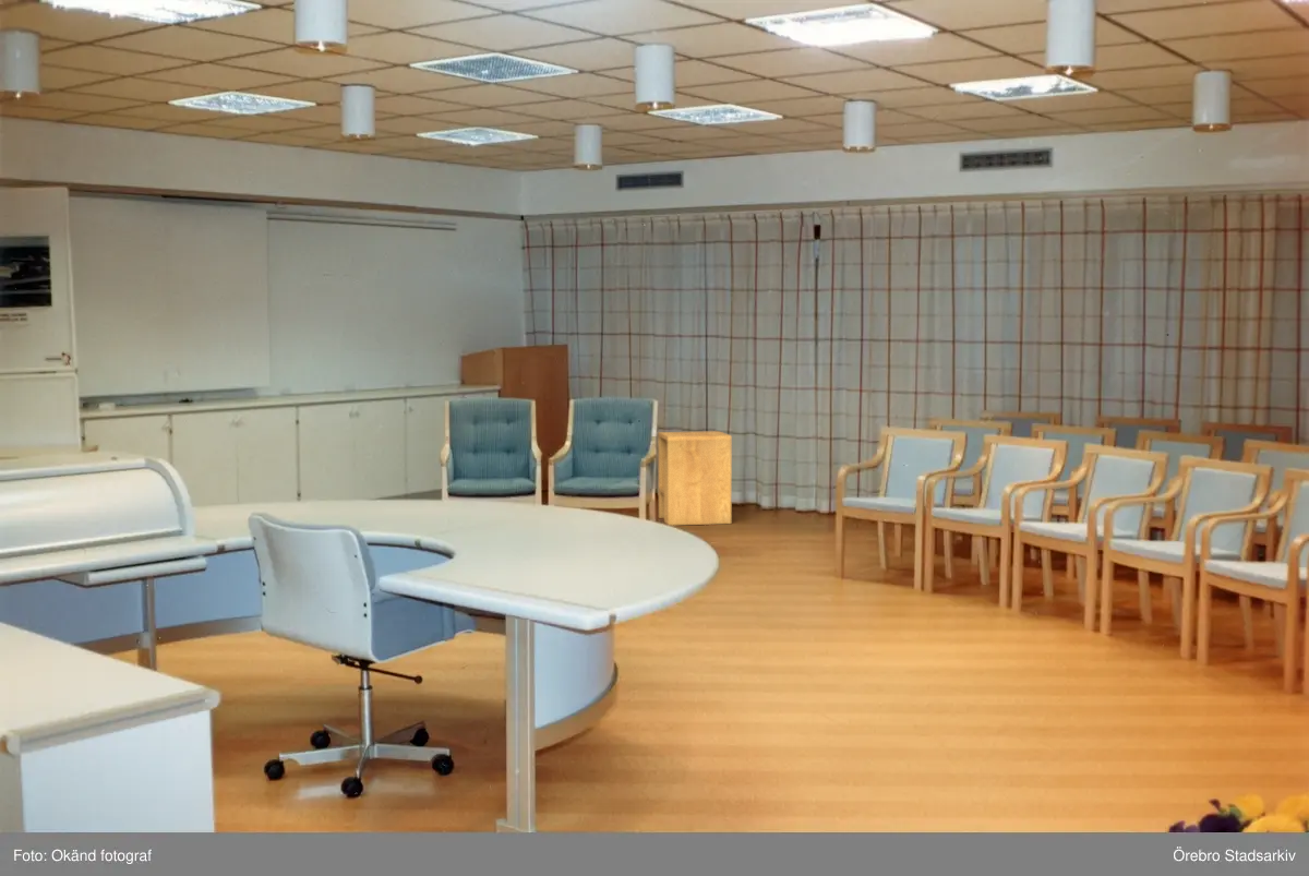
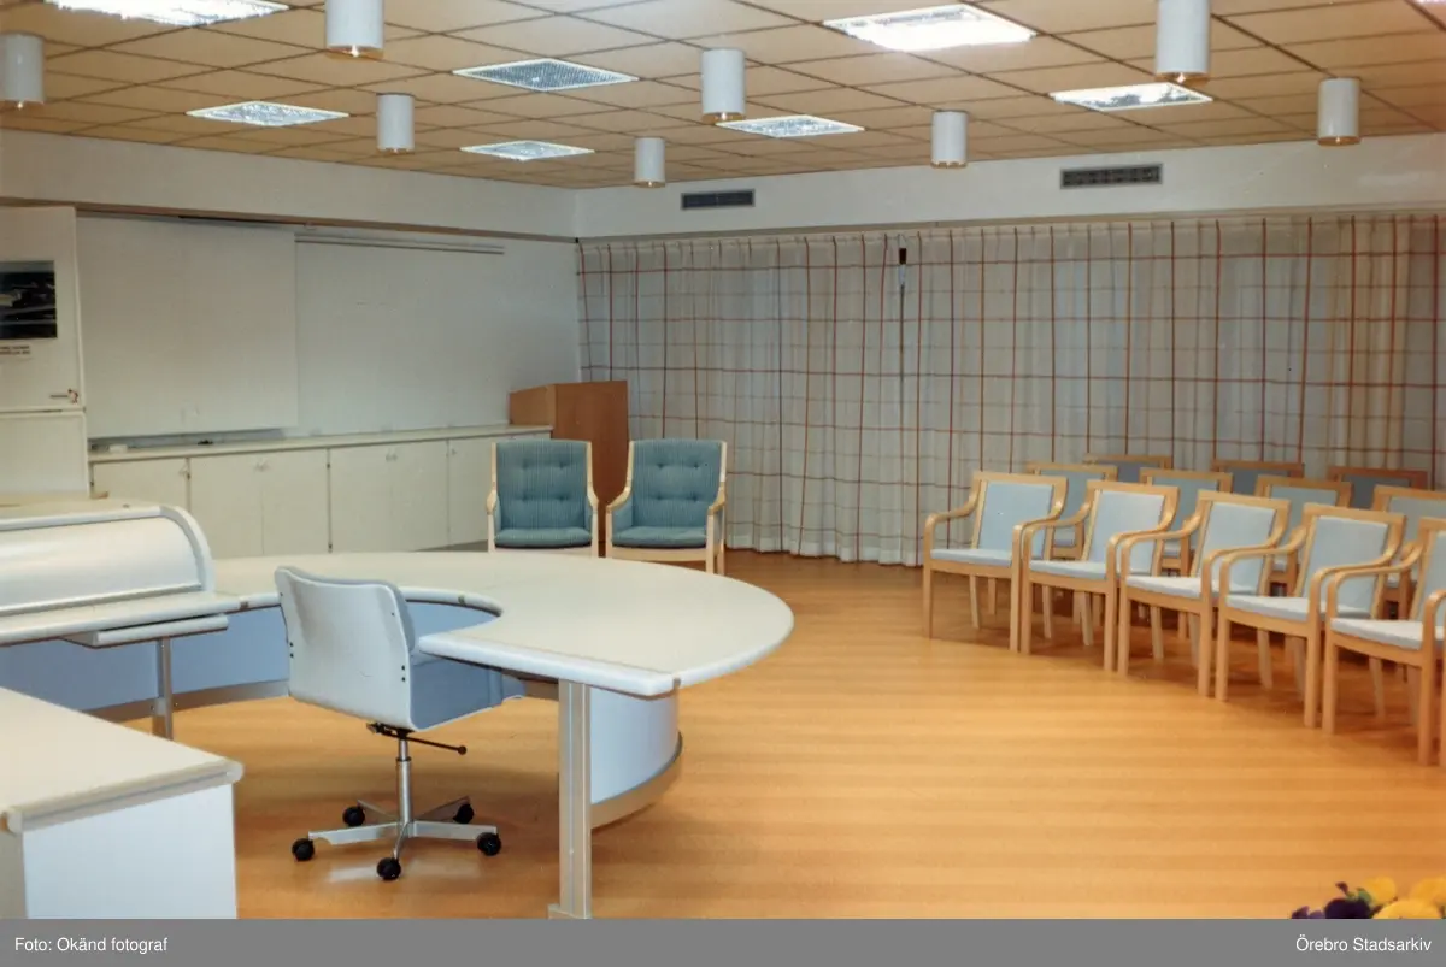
- side table (694, 477)
